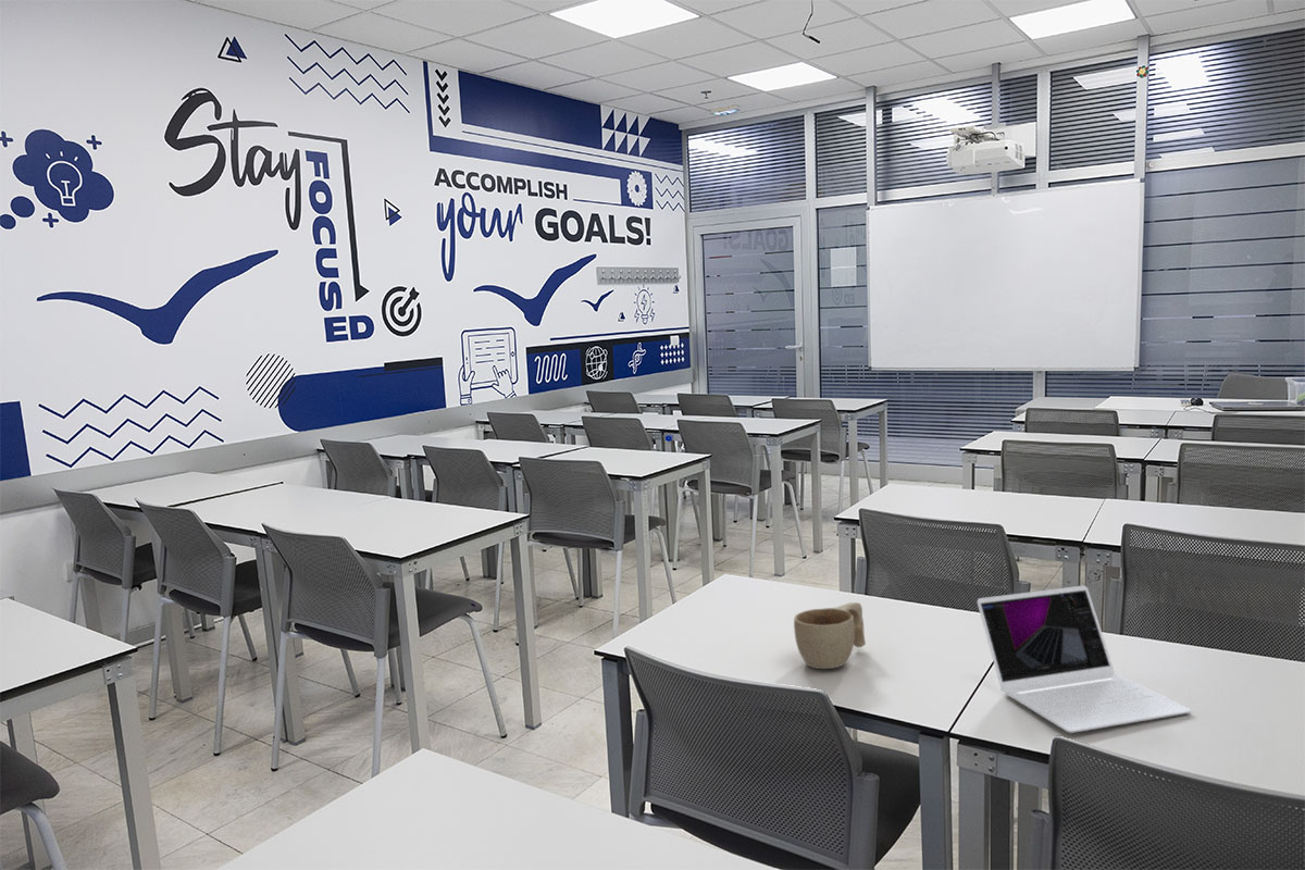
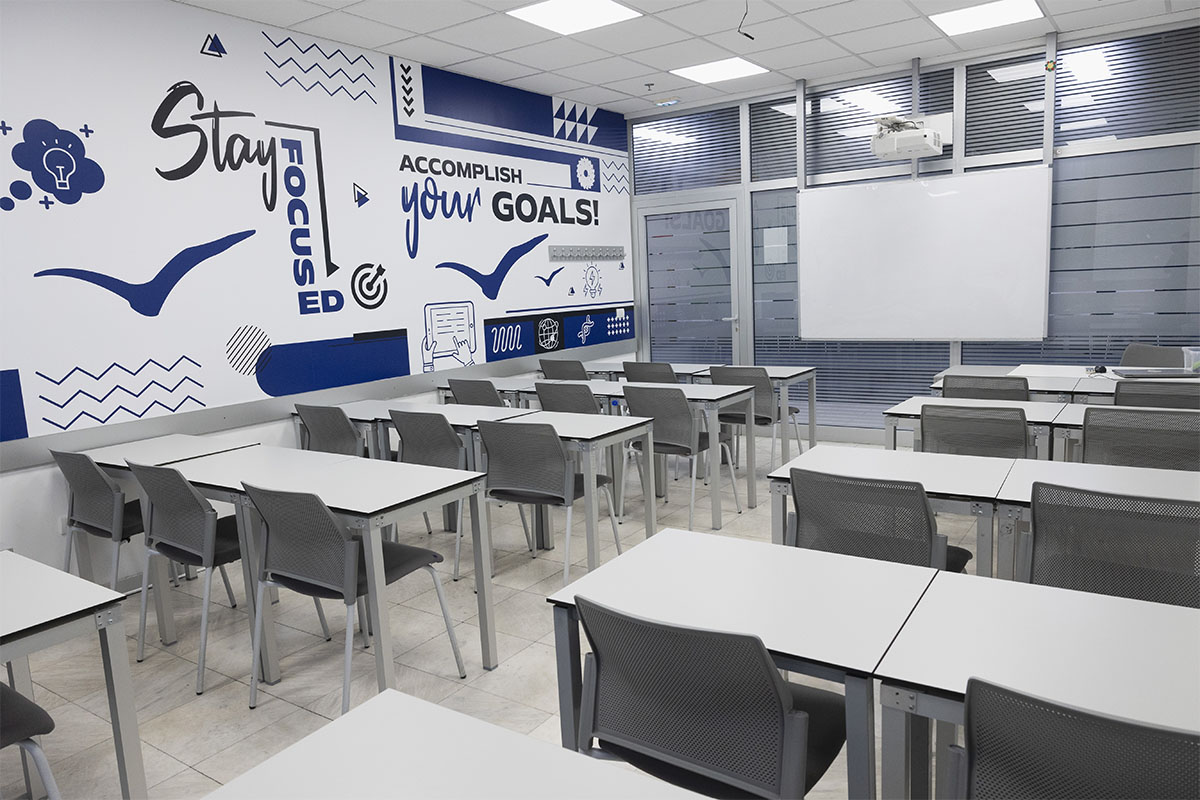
- laptop (1078, 648)
- cup (834, 635)
